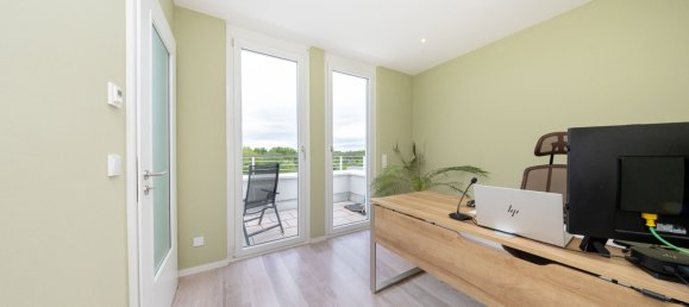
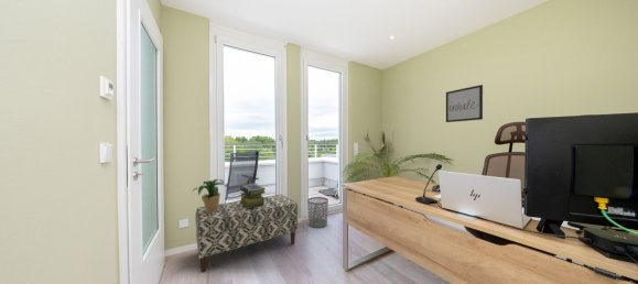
+ potted plant (213, 196)
+ stack of books (252, 195)
+ waste bin (317, 210)
+ wall art (463, 105)
+ bench (248, 226)
